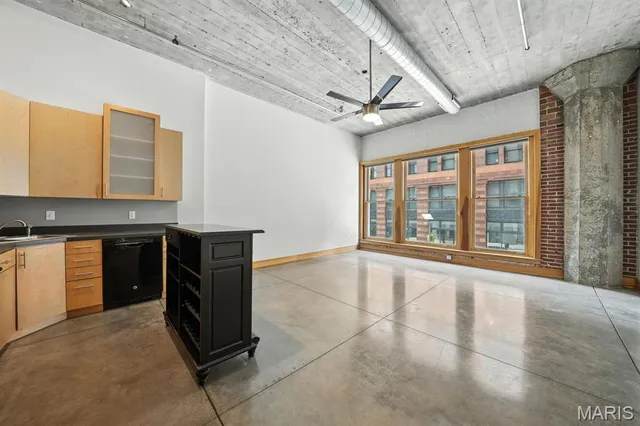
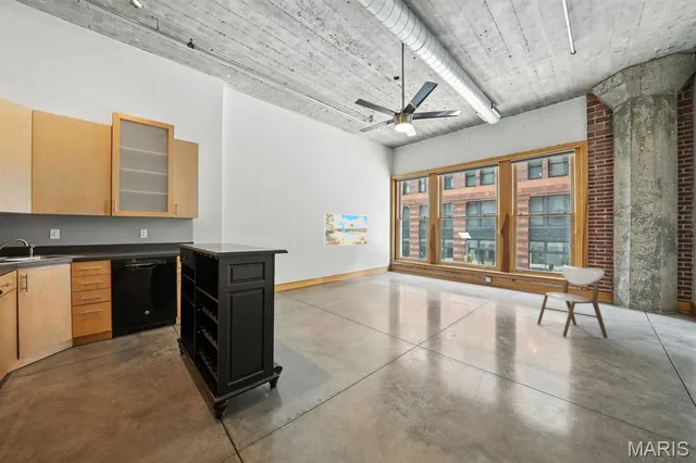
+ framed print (347, 229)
+ dining chair (570, 298)
